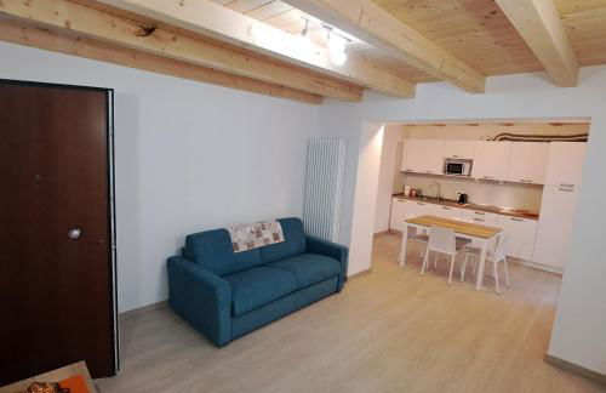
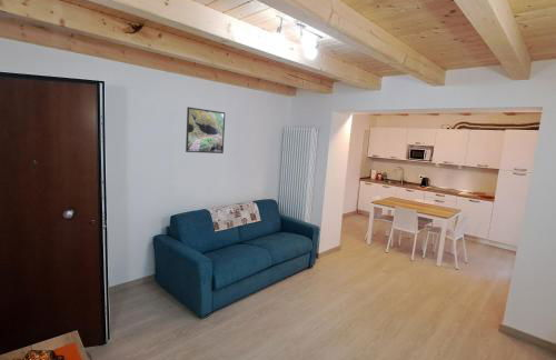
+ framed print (206, 131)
